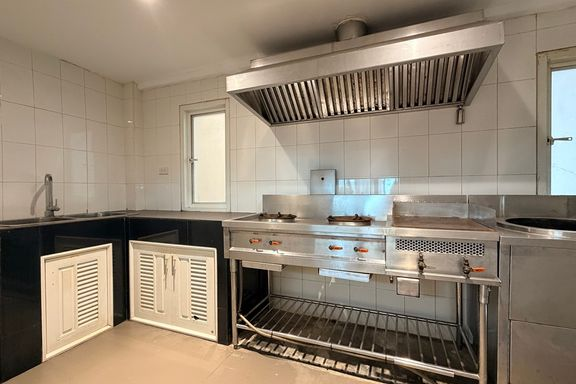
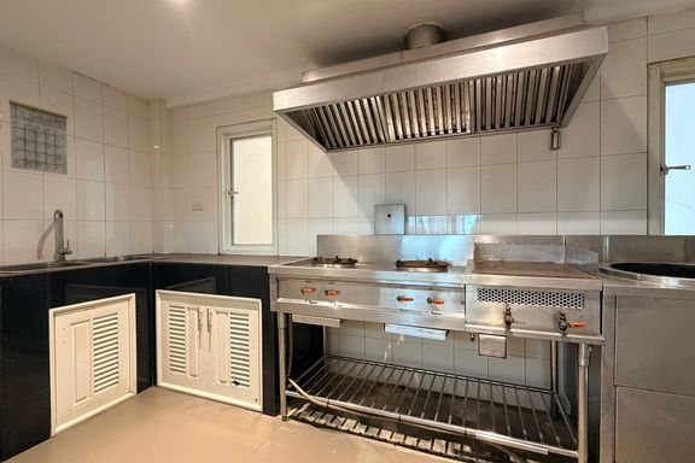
+ calendar (40, 131)
